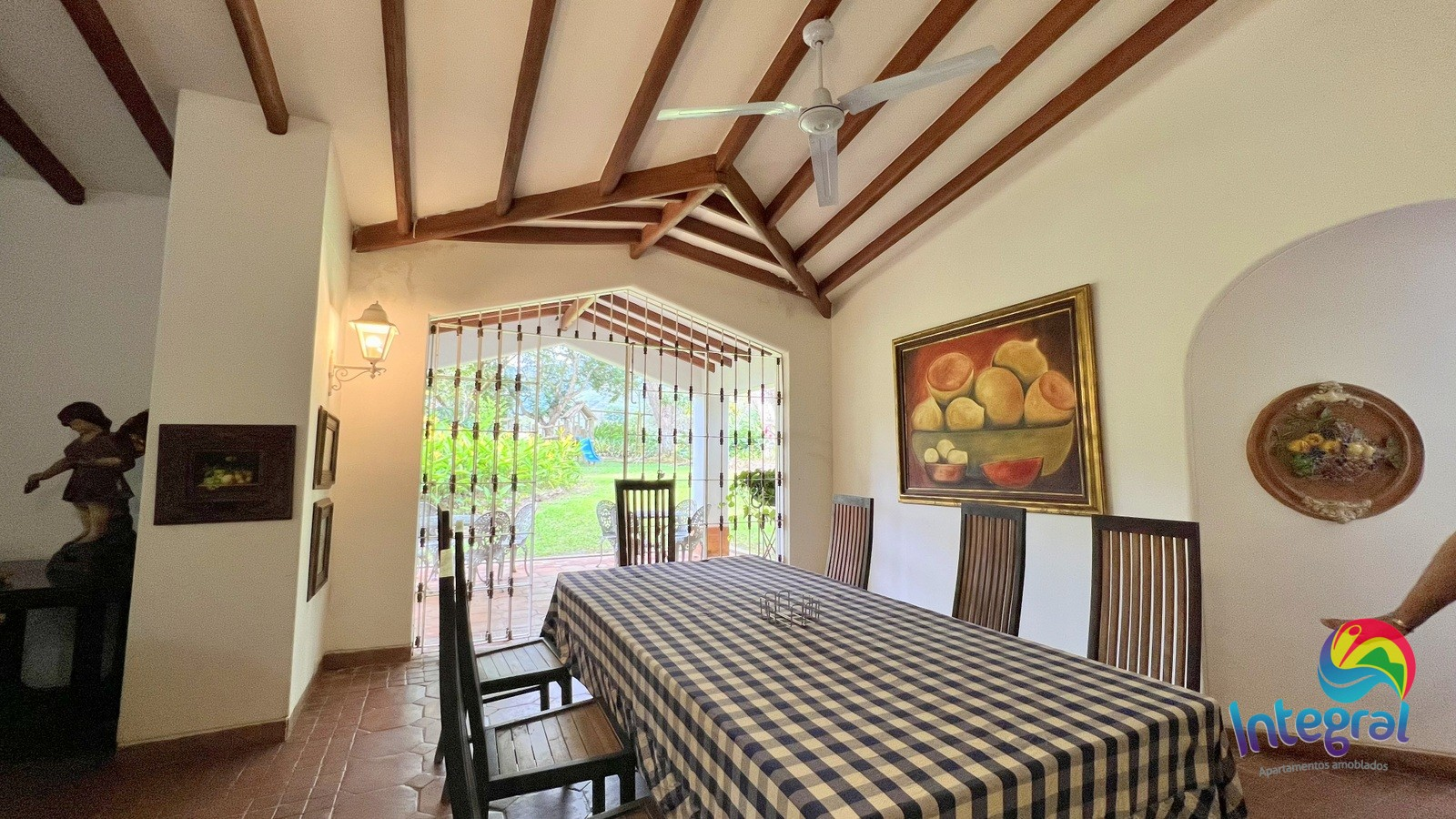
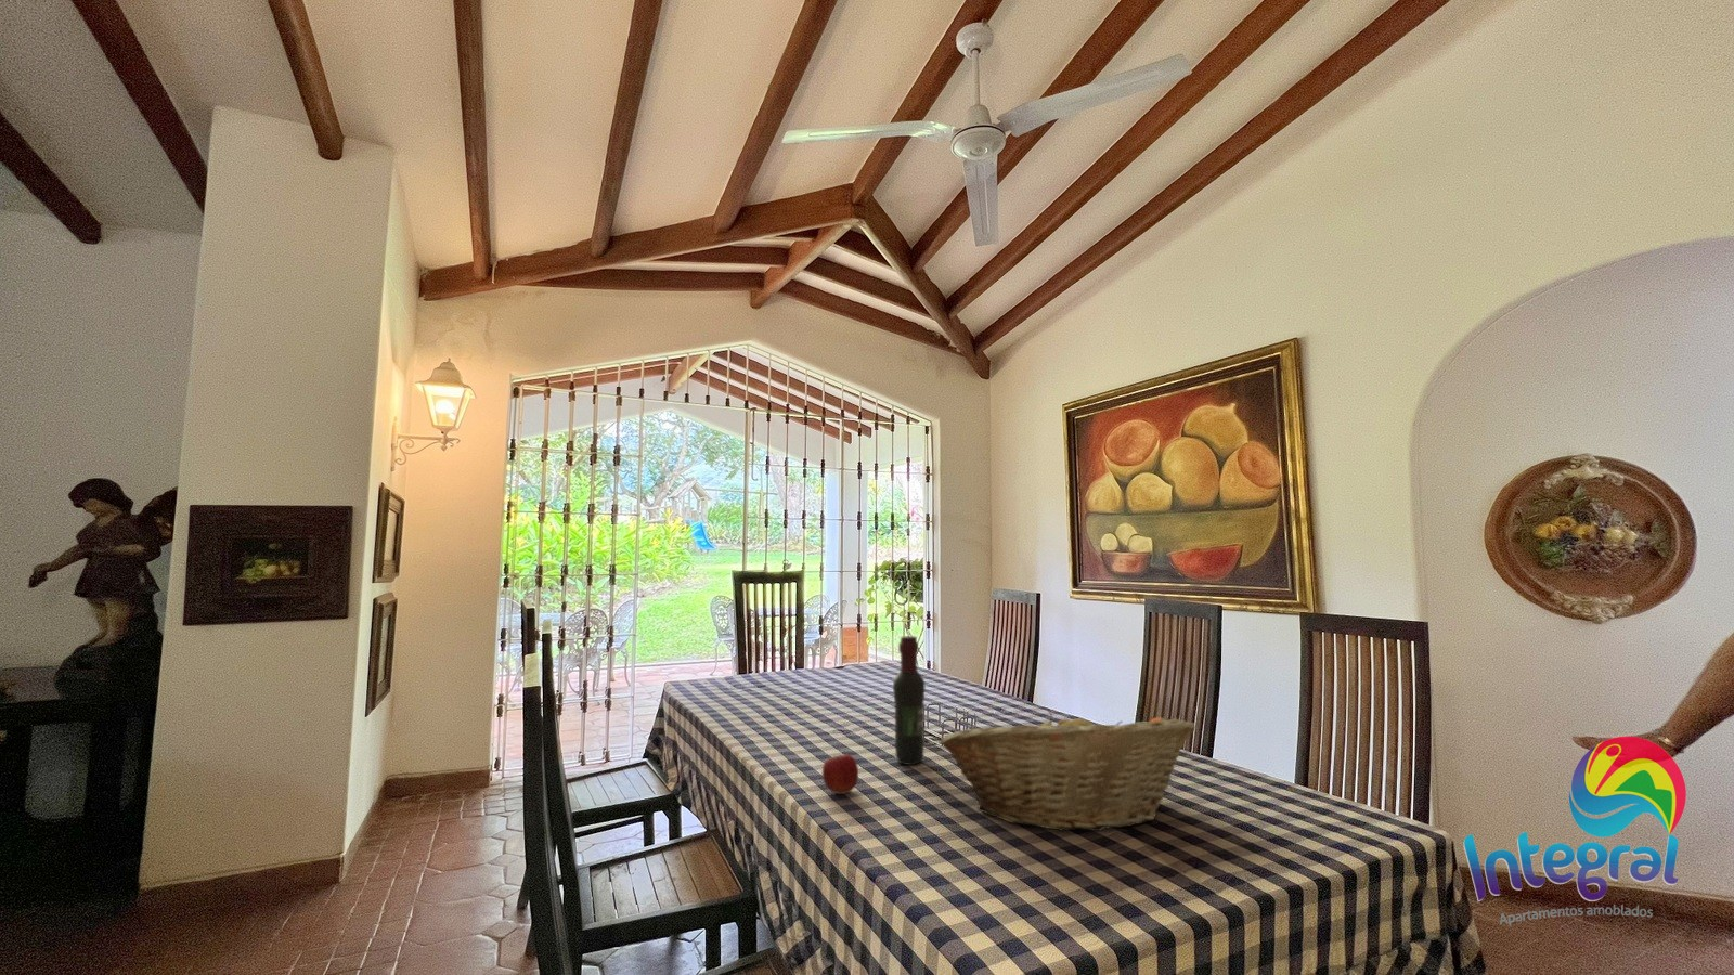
+ apple (840, 773)
+ fruit basket (1065, 755)
+ wine bottle (909, 698)
